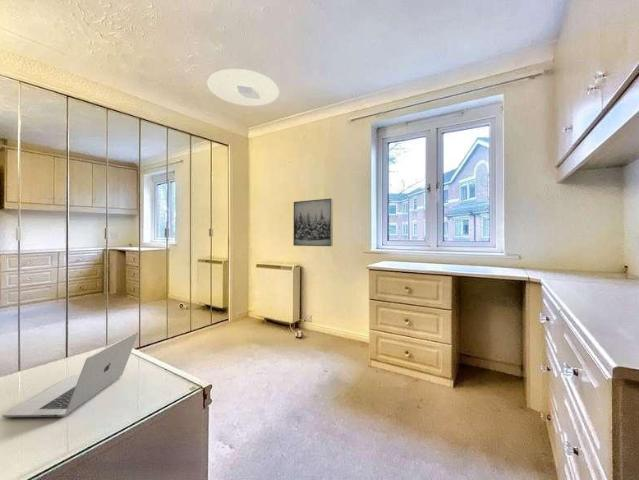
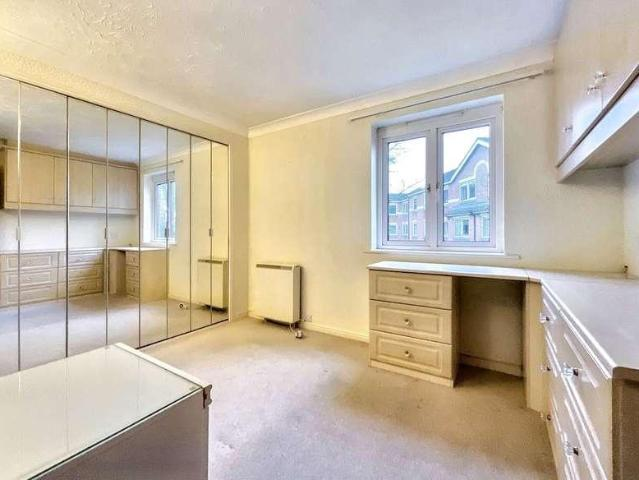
- ceiling light (244, 86)
- wall art (312, 223)
- laptop (82, 369)
